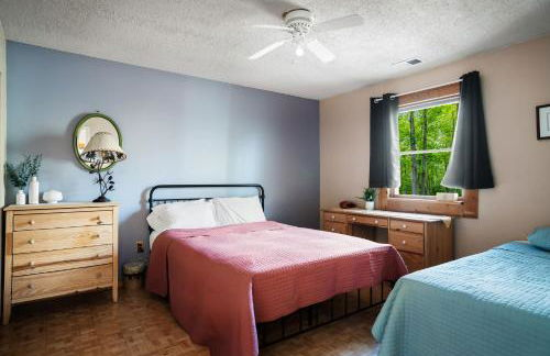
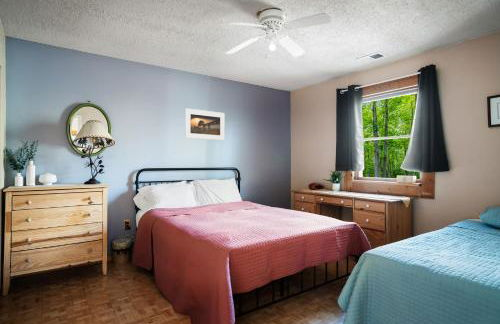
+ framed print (205, 125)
